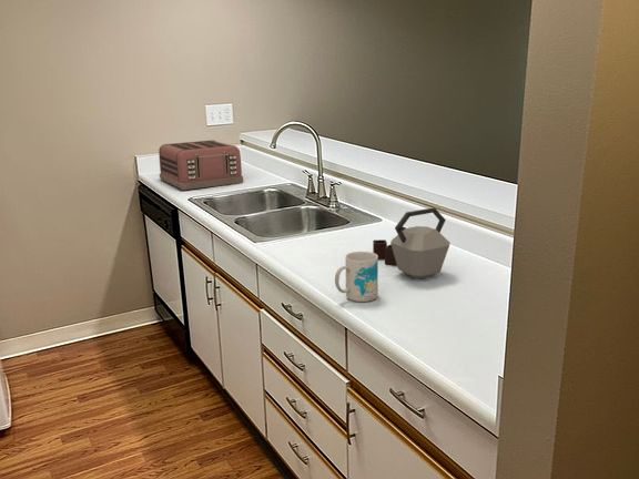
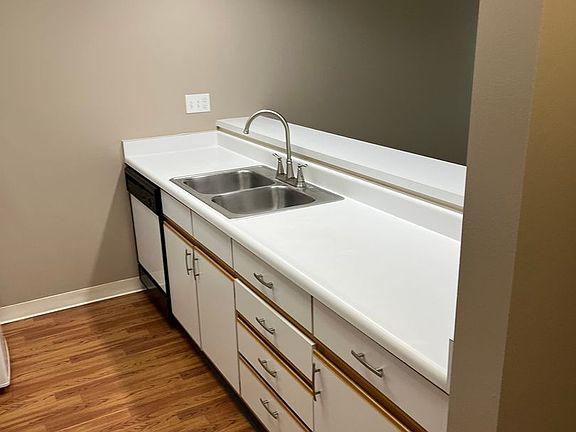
- kettle (403, 236)
- mug (355, 277)
- toaster (201, 163)
